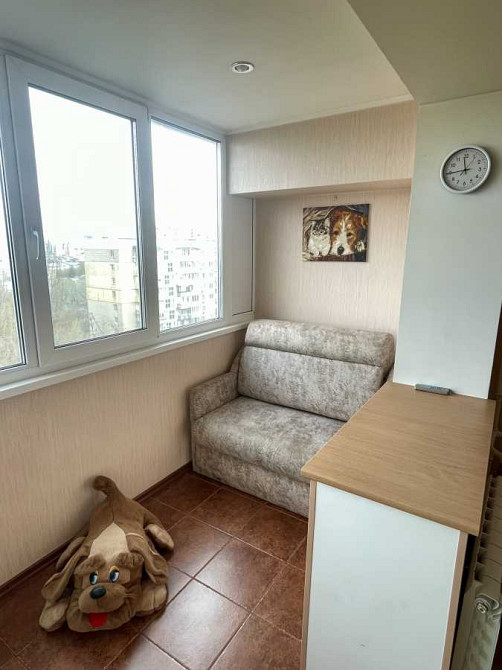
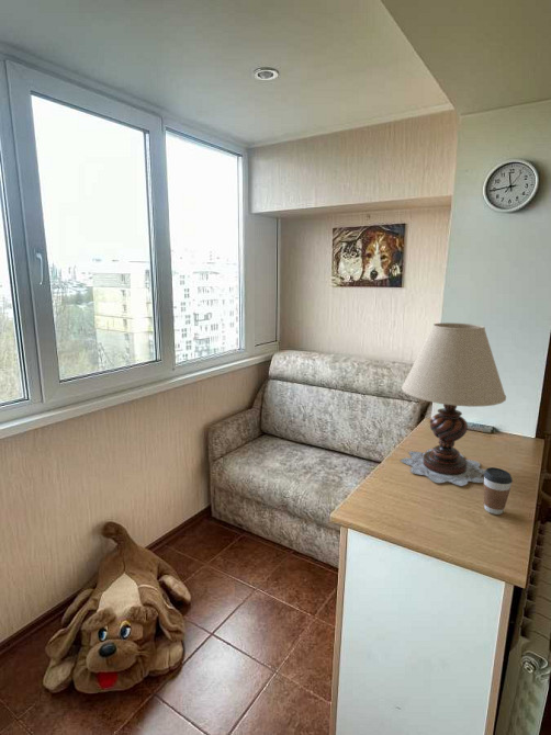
+ coffee cup (495, 491)
+ table lamp (450, 398)
